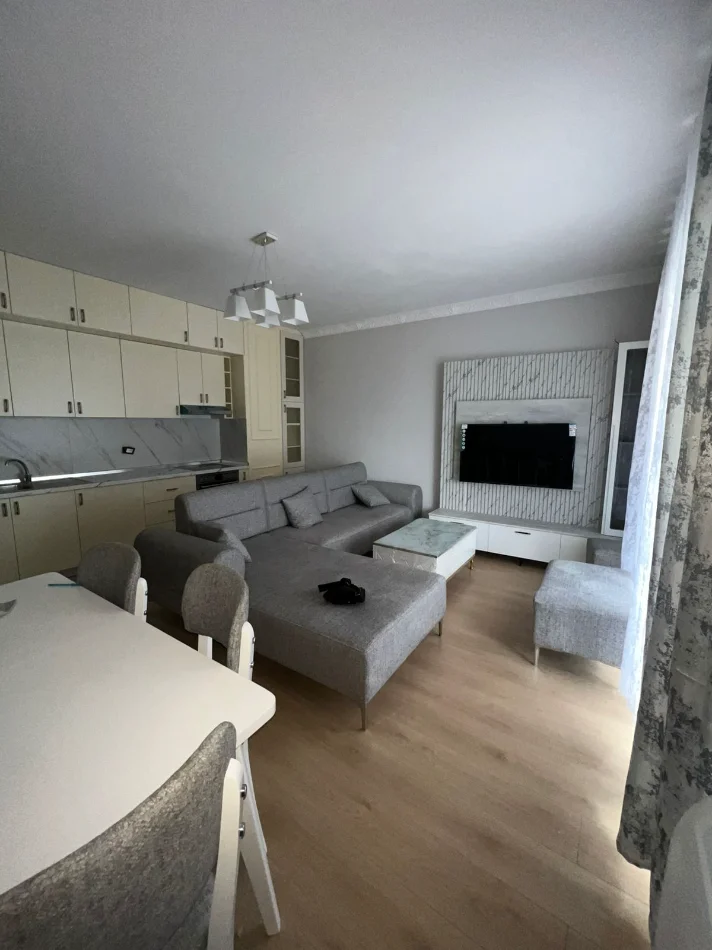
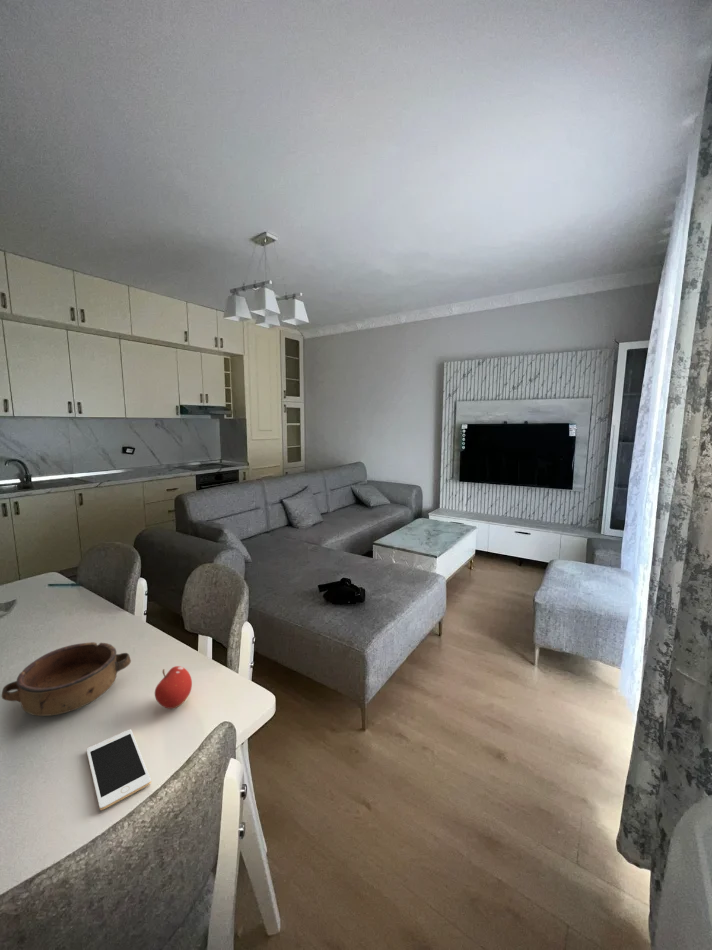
+ fruit (173, 686)
+ cell phone (117, 765)
+ bowl (70, 678)
